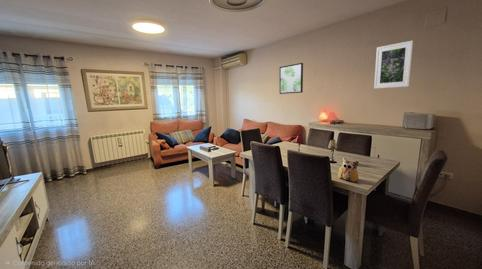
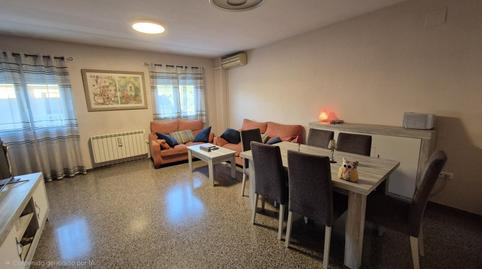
- wall art (290, 79)
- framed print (392, 66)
